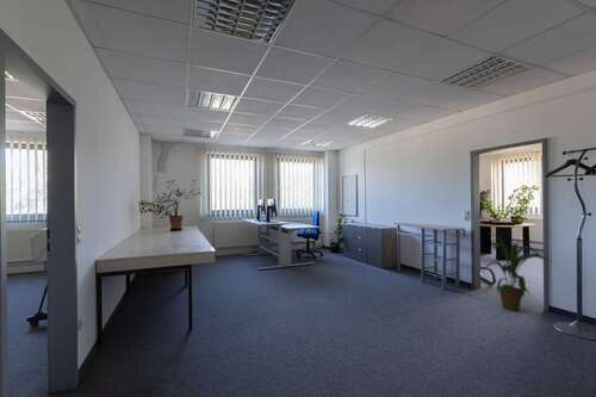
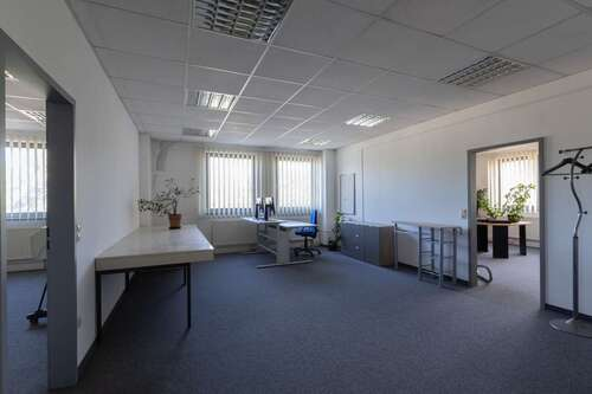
- house plant (516, 273)
